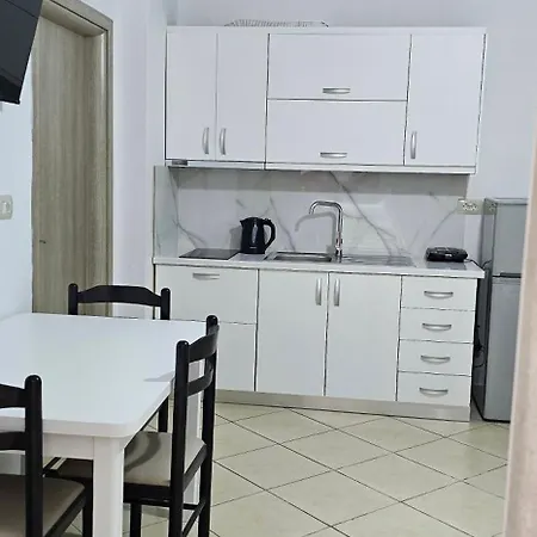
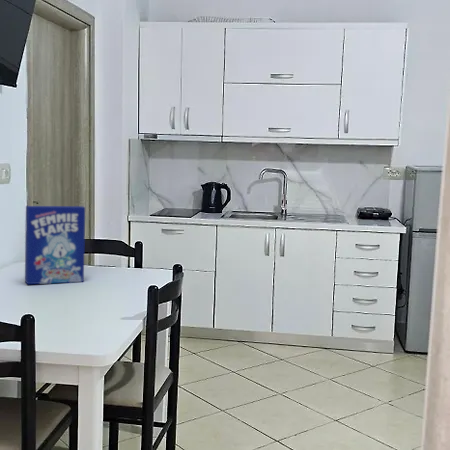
+ cereal box (55, 244)
